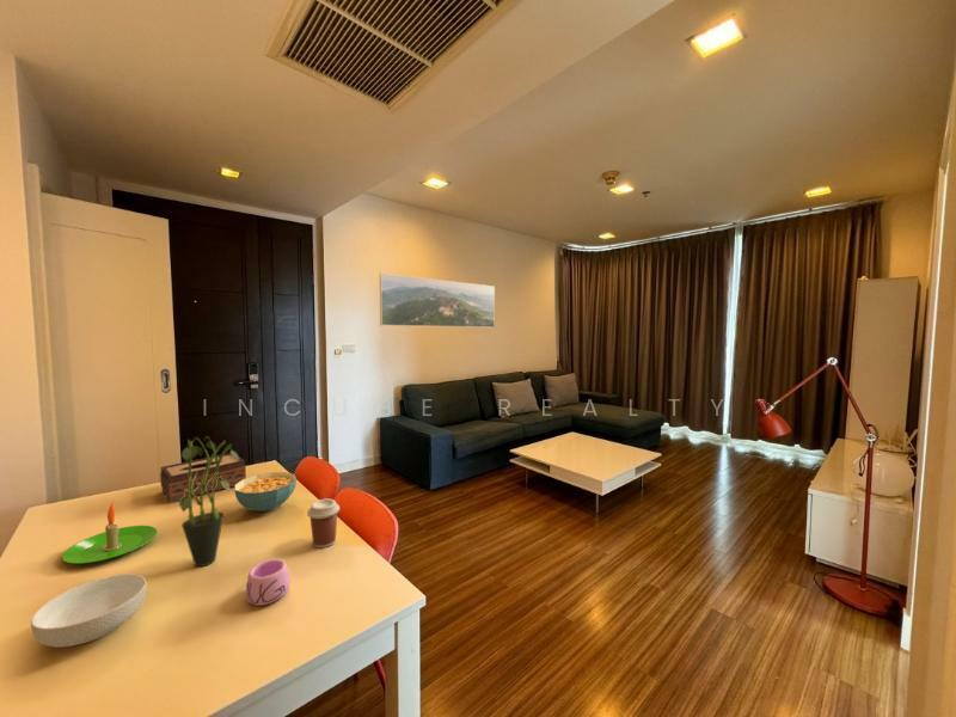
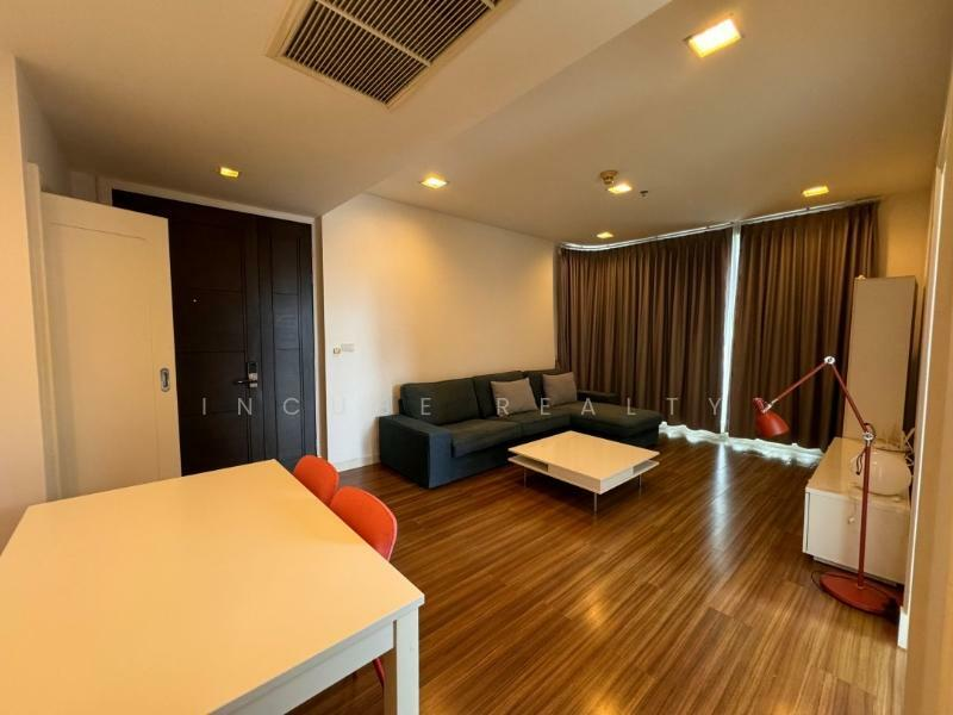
- mug (266, 578)
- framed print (443, 304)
- candle (111, 526)
- tissue box (202, 476)
- potted plant (209, 500)
- cereal bowl (266, 495)
- cereal bowl (93, 613)
- coffee cup (324, 522)
